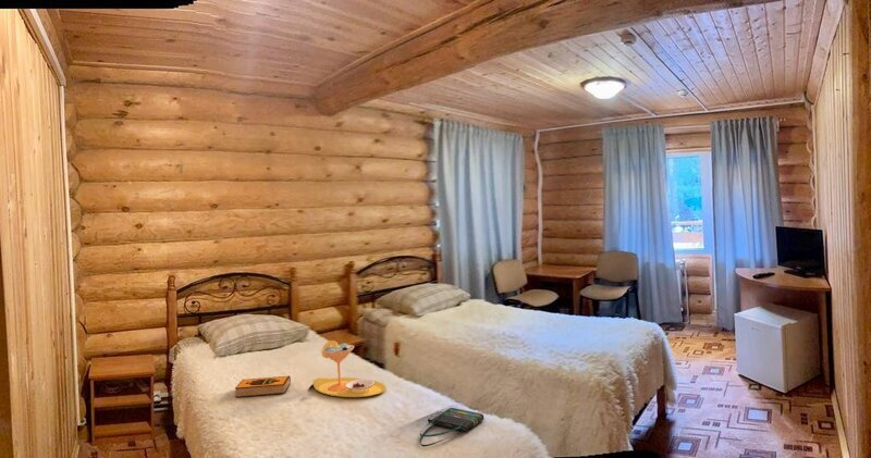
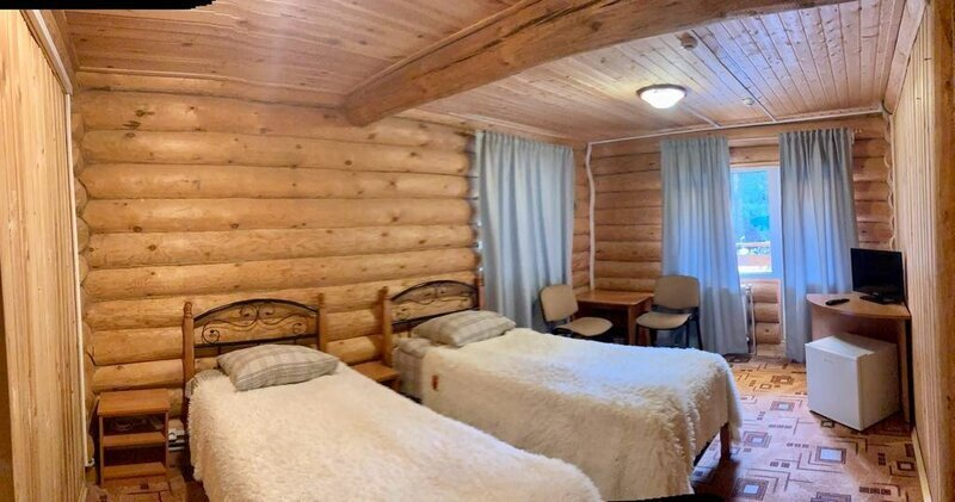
- hardback book (263, 385)
- tote bag (445, 424)
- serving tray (341, 360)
